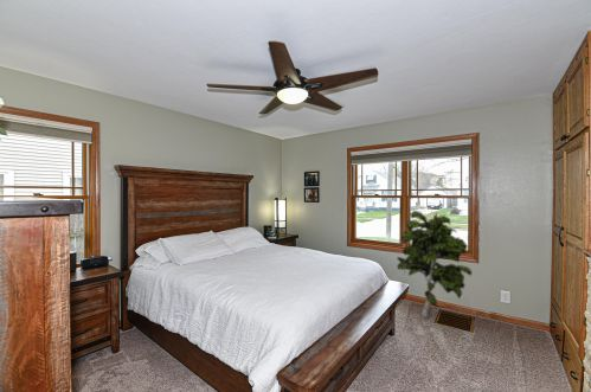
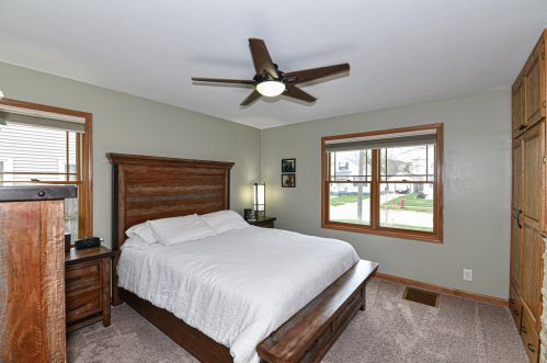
- indoor plant (431, 263)
